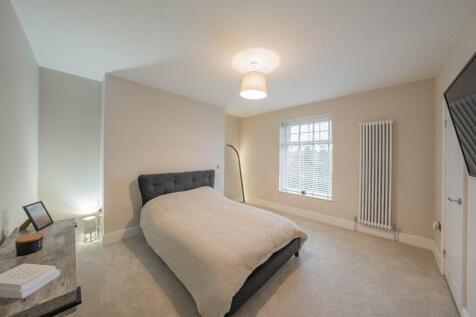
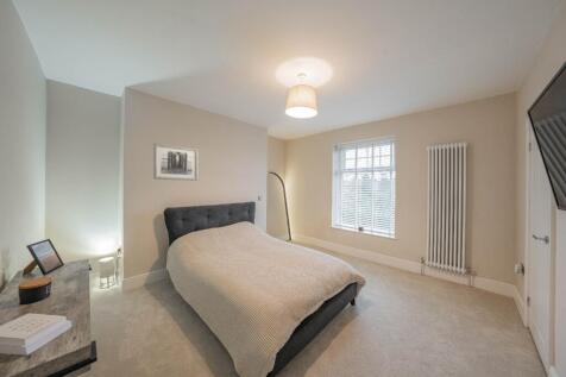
+ wall art (177, 163)
